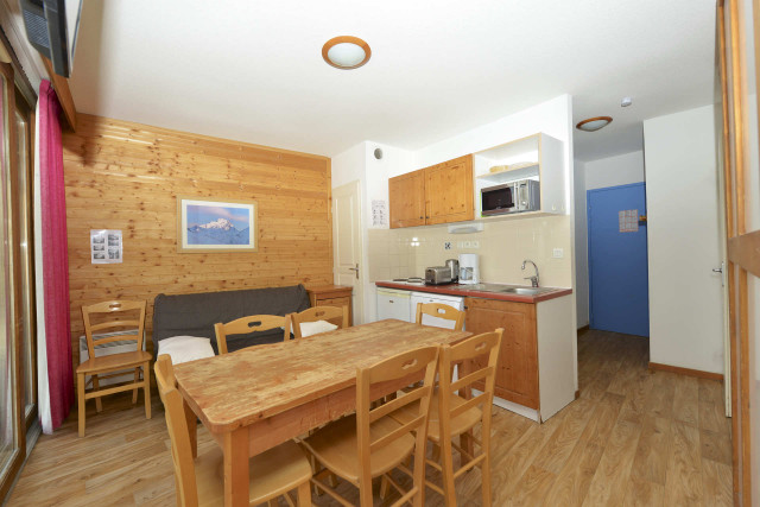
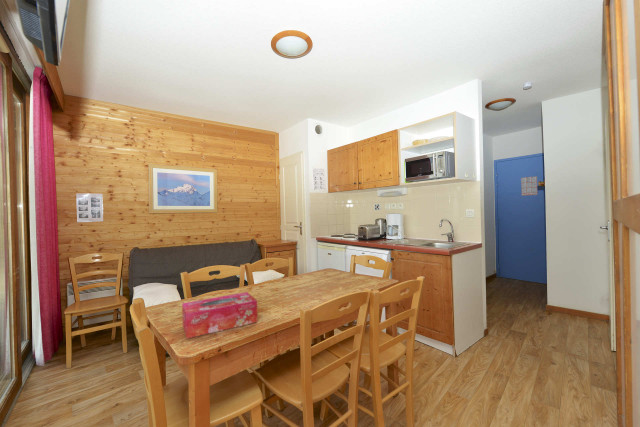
+ tissue box (220, 312)
